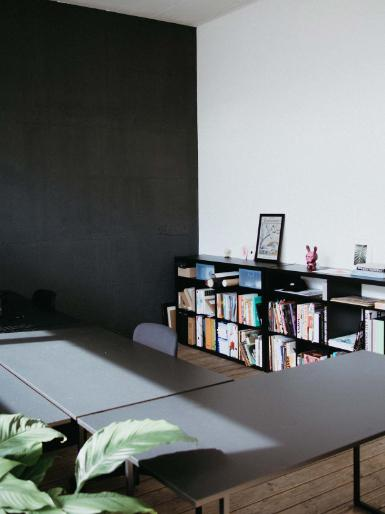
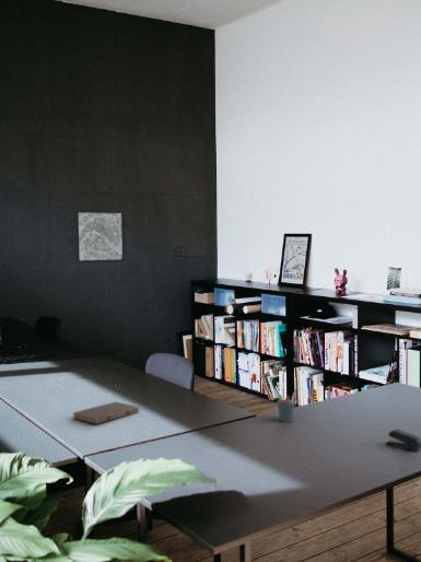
+ book (106, 412)
+ wall art (100, 236)
+ stapler (404, 438)
+ pen holder (285, 406)
